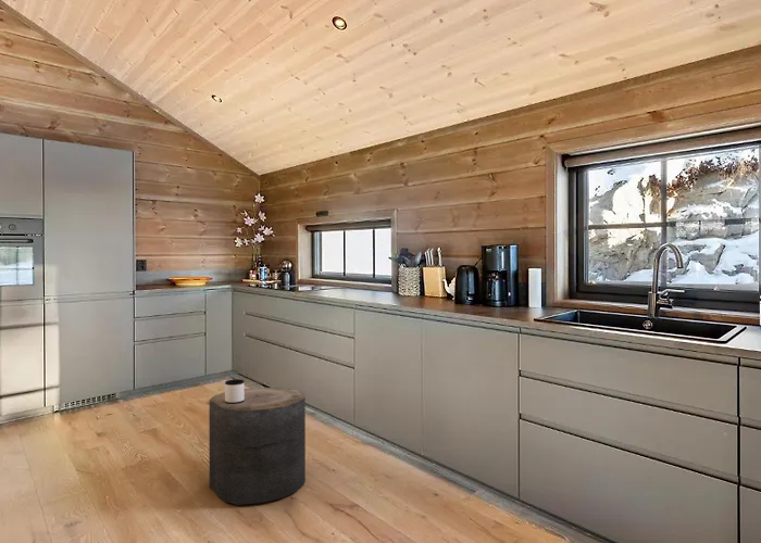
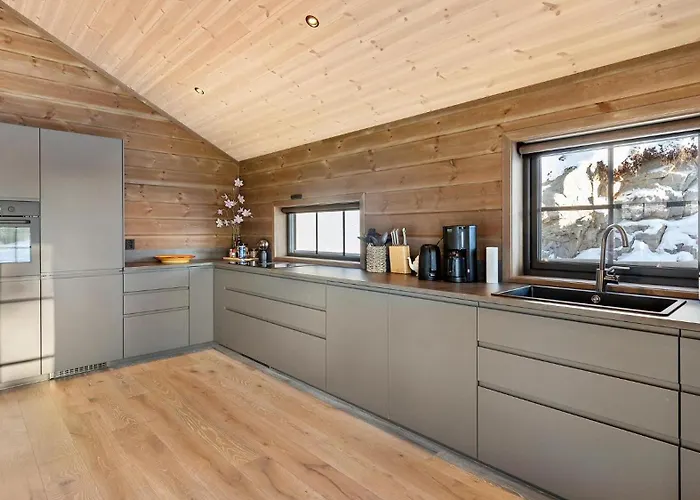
- mug (234, 390)
- stool (258, 440)
